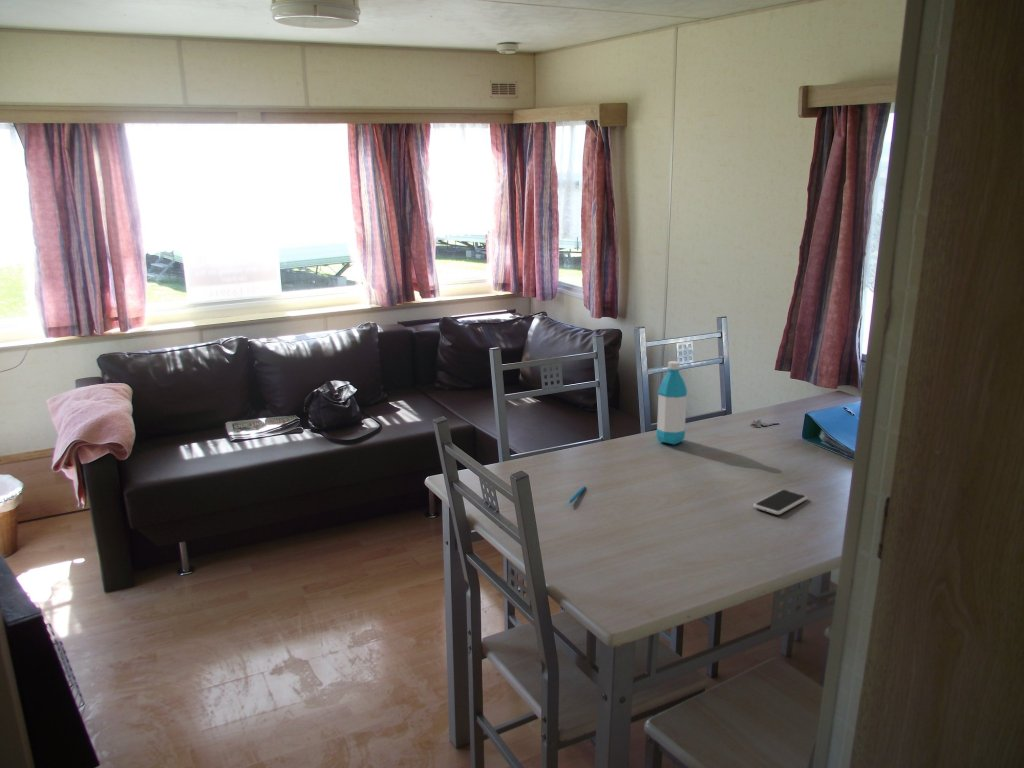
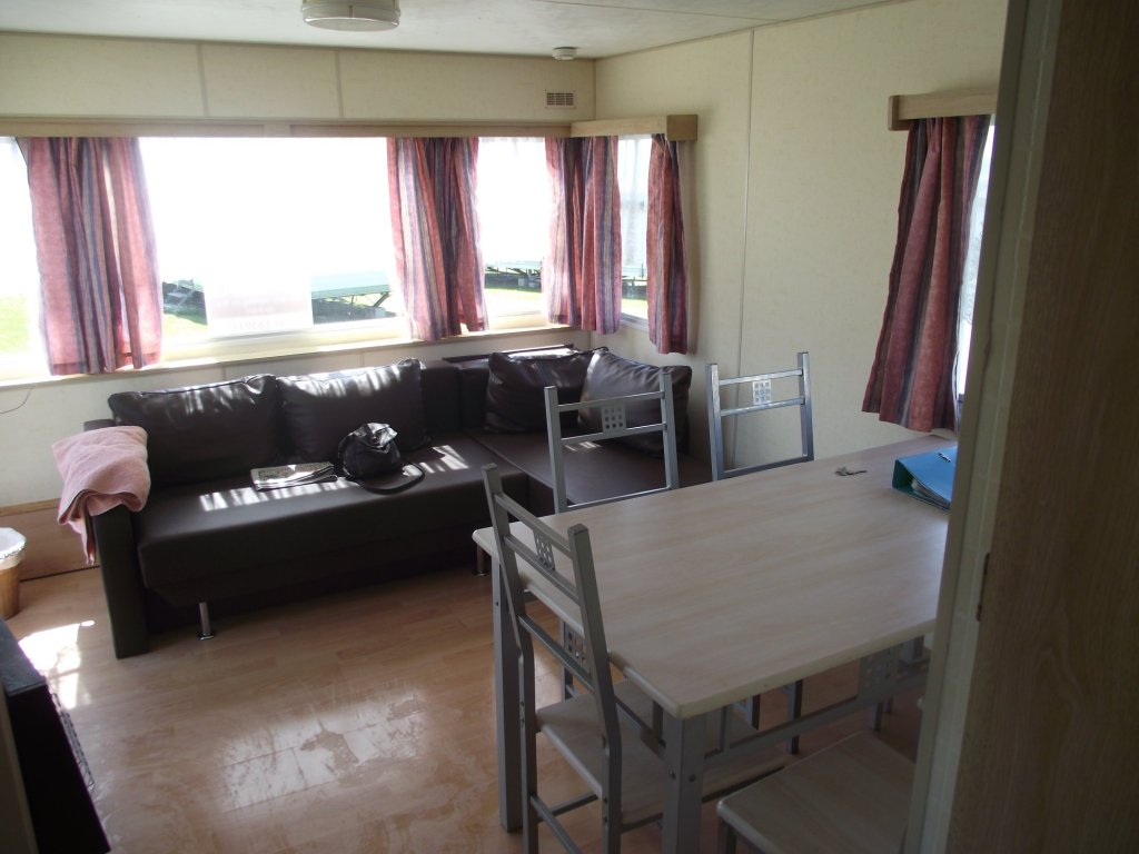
- smartphone (780, 501)
- water bottle (672, 402)
- pen (577, 494)
